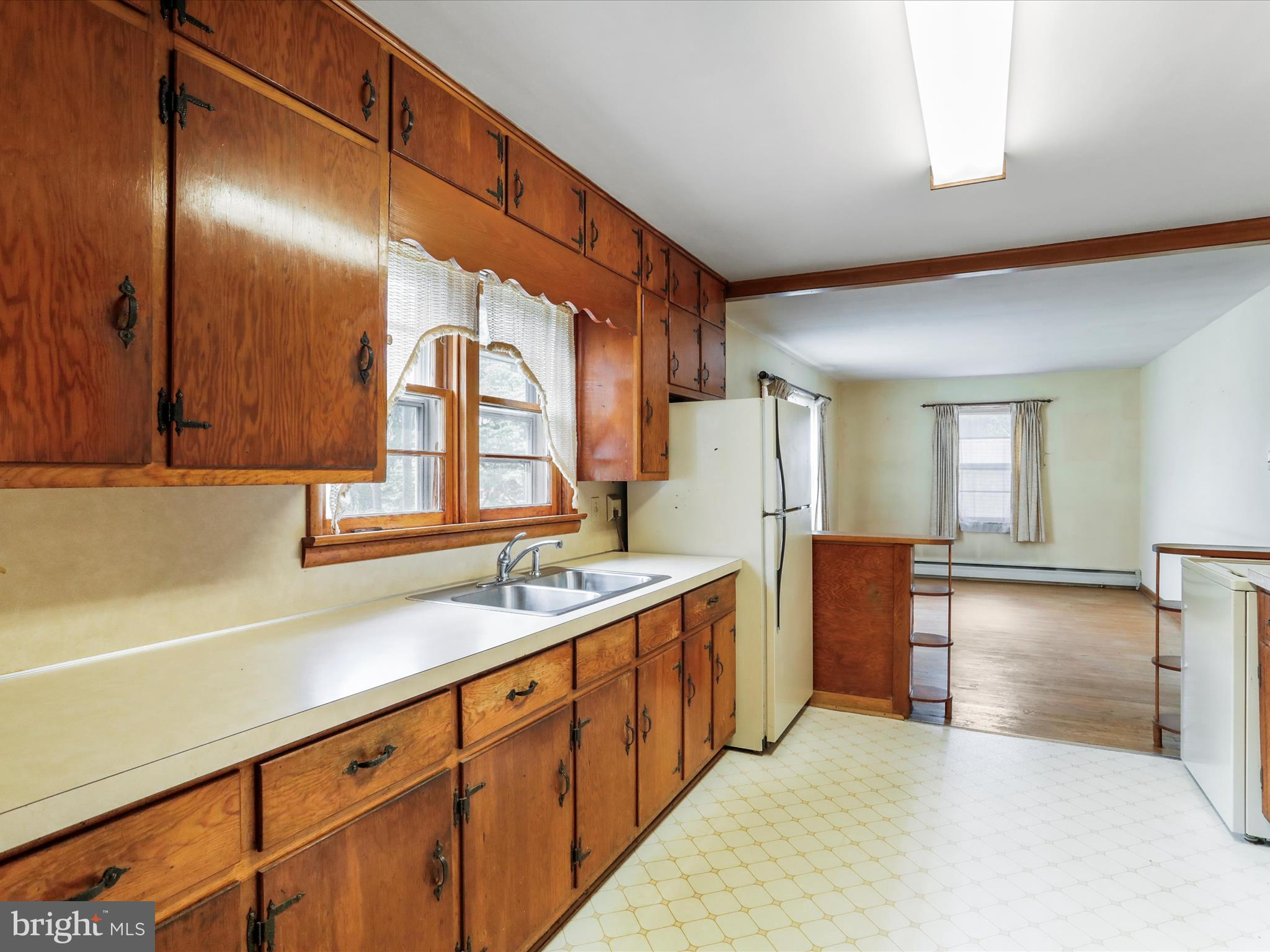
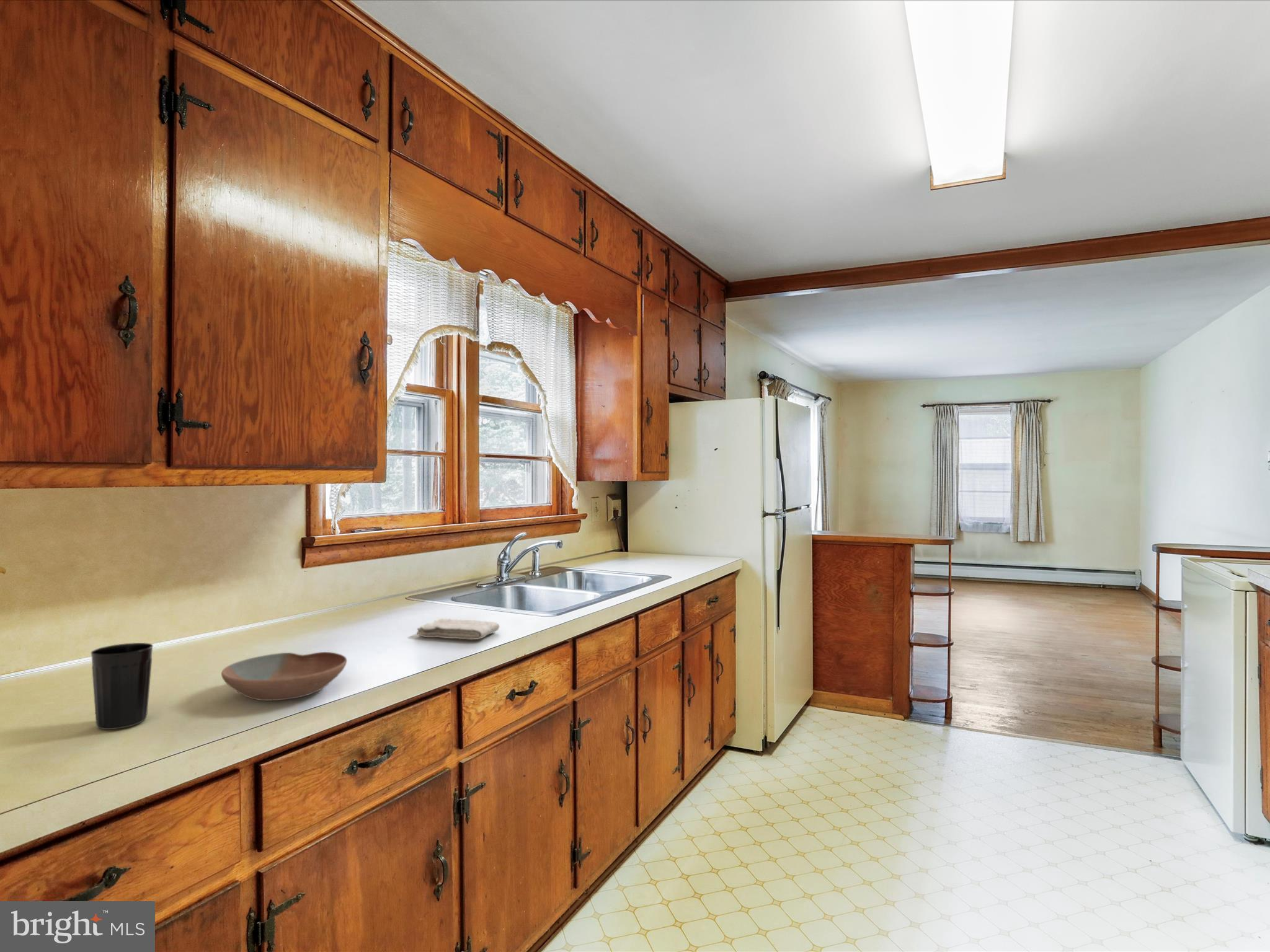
+ bowl (286, 677)
+ washcloth (458, 628)
+ cup (122, 685)
